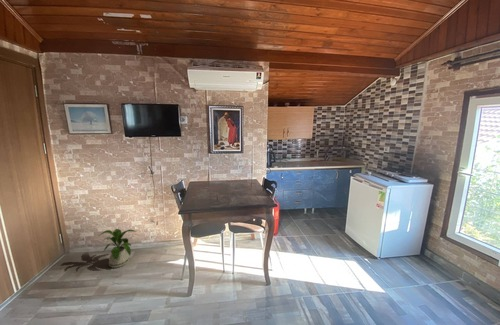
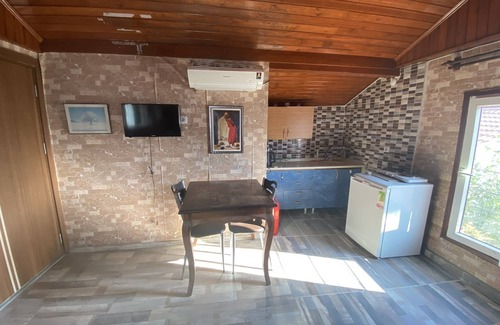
- house plant (120, 242)
